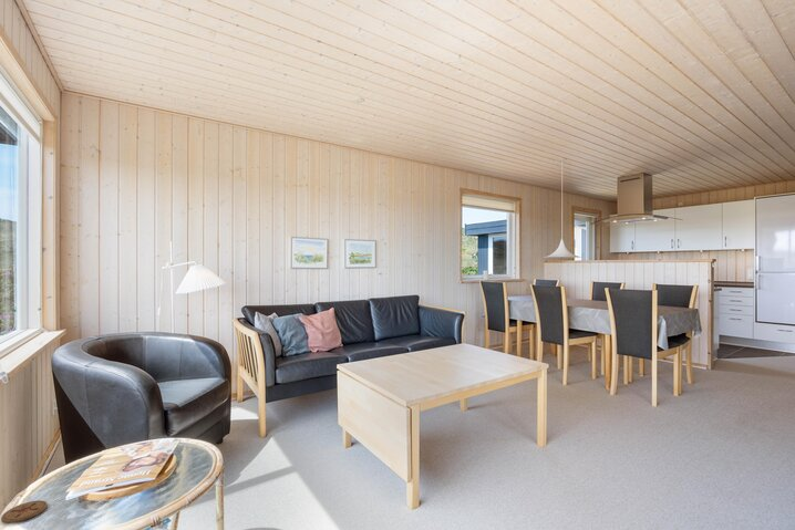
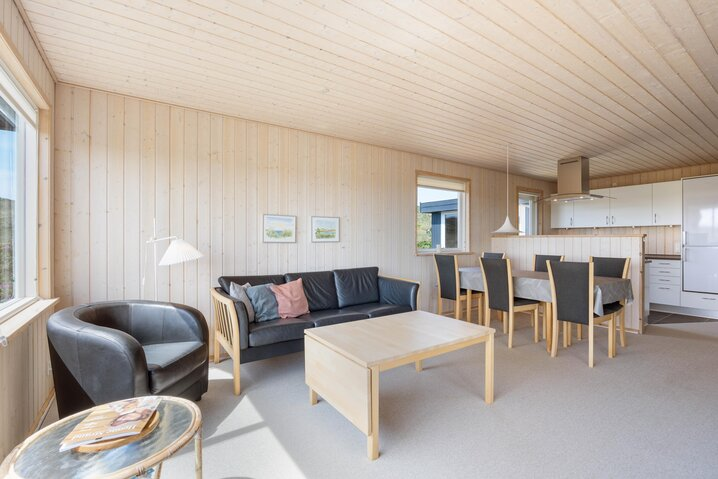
- coaster (24, 511)
